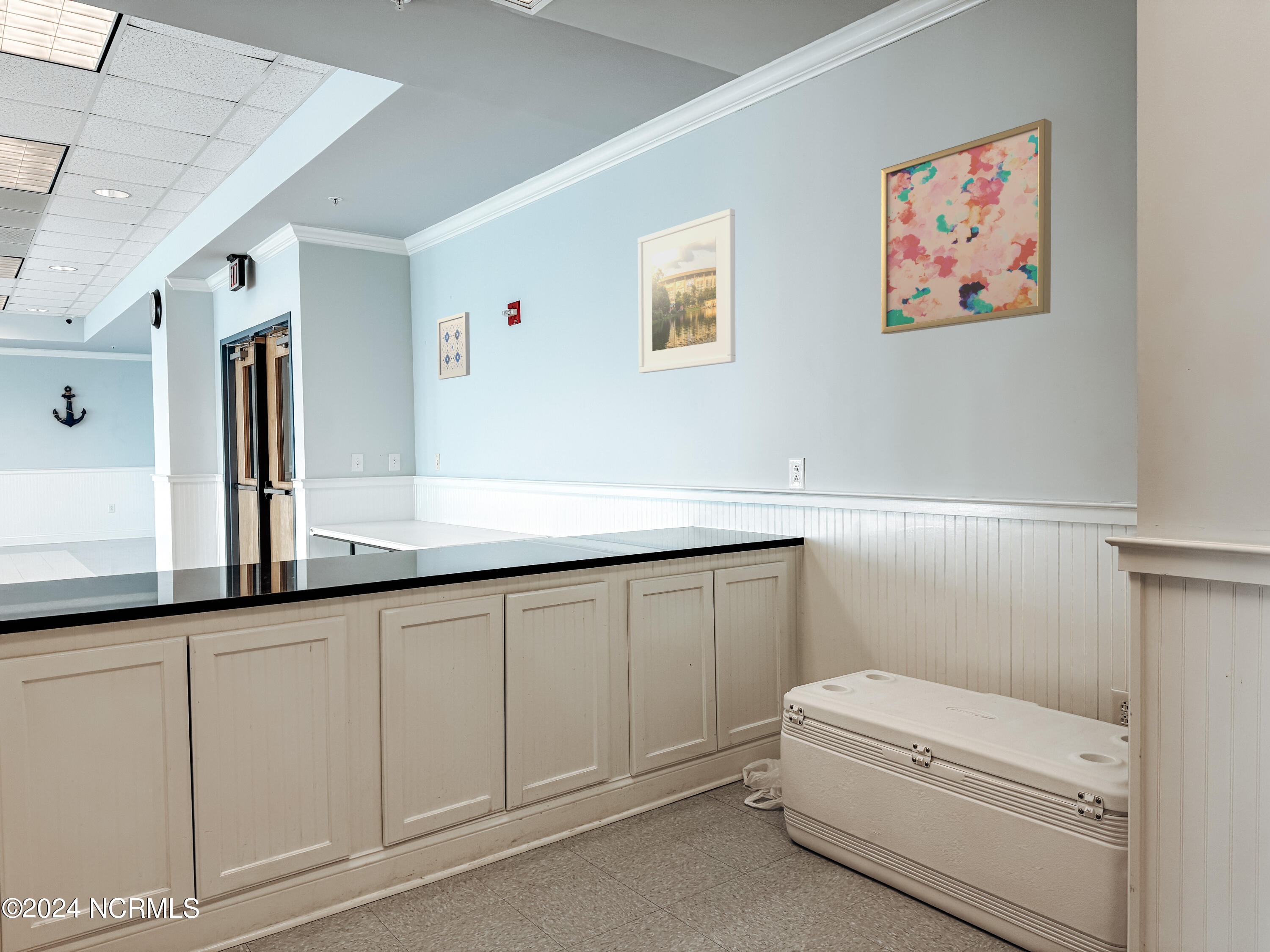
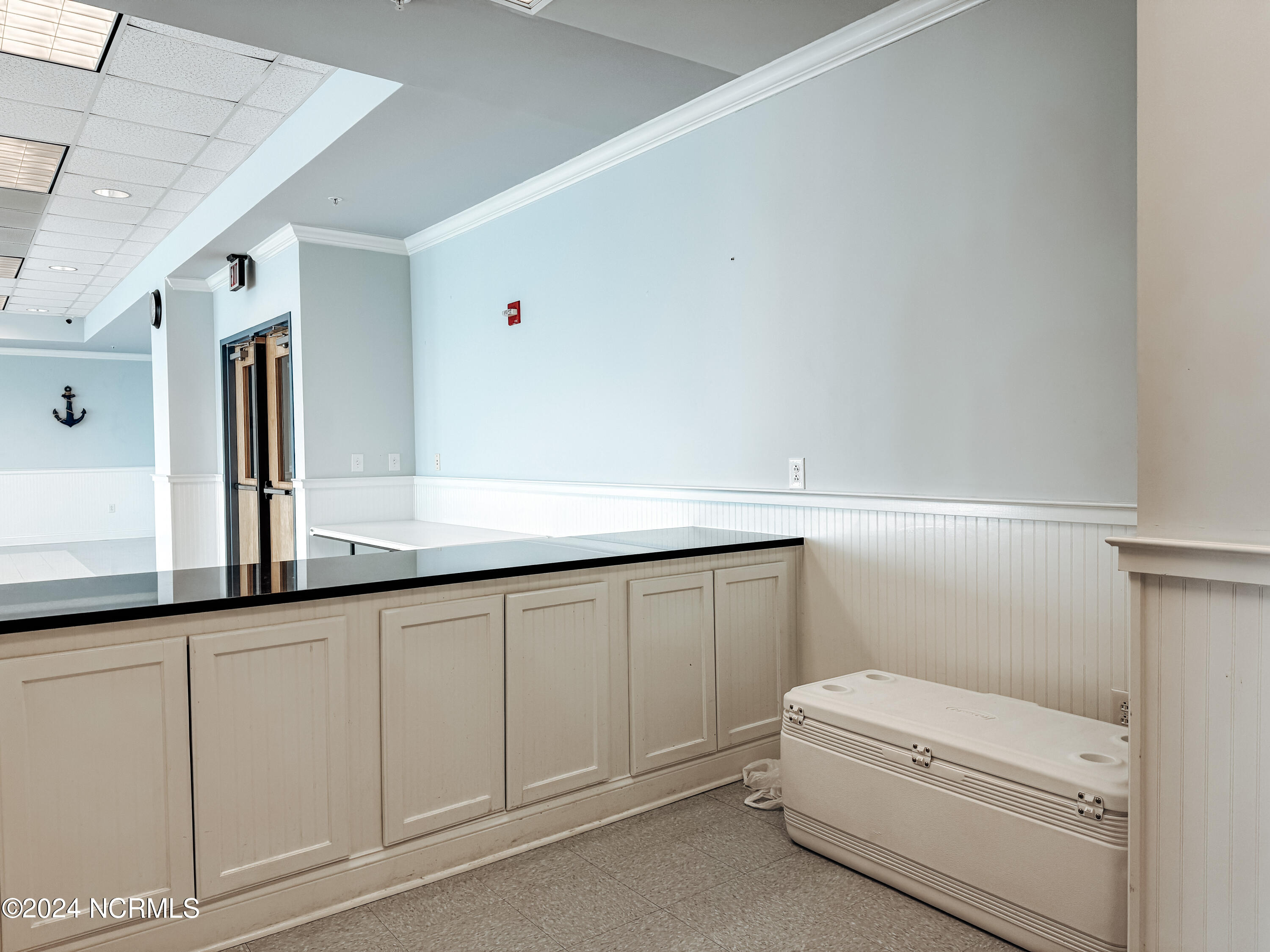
- wall art (453, 347)
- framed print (684, 296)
- wall art (959, 236)
